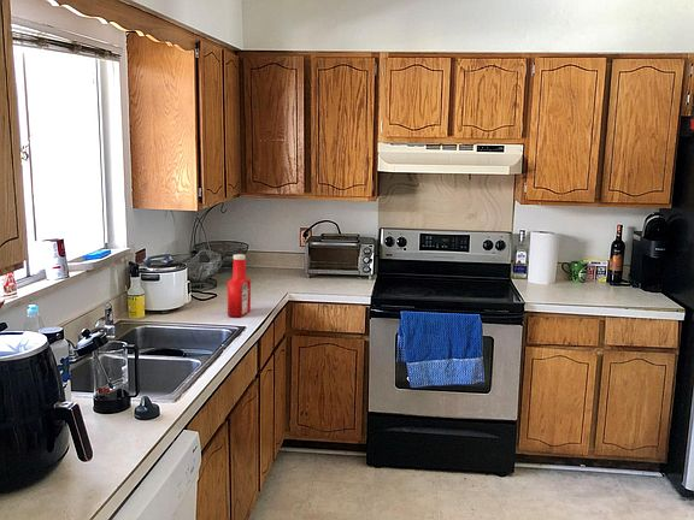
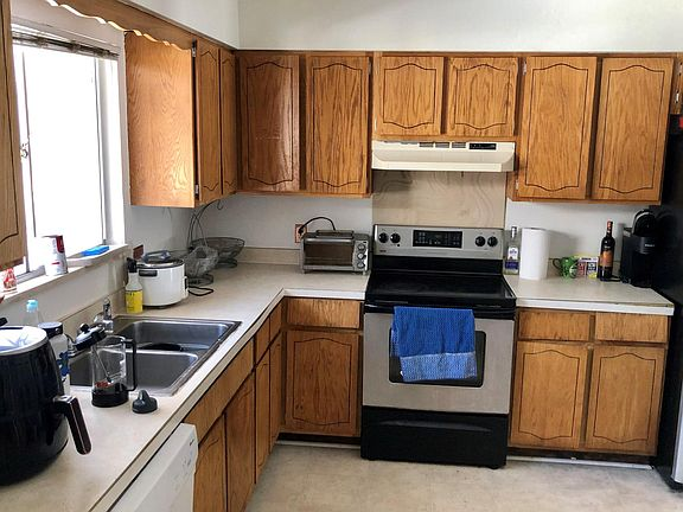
- soap bottle (239, 284)
